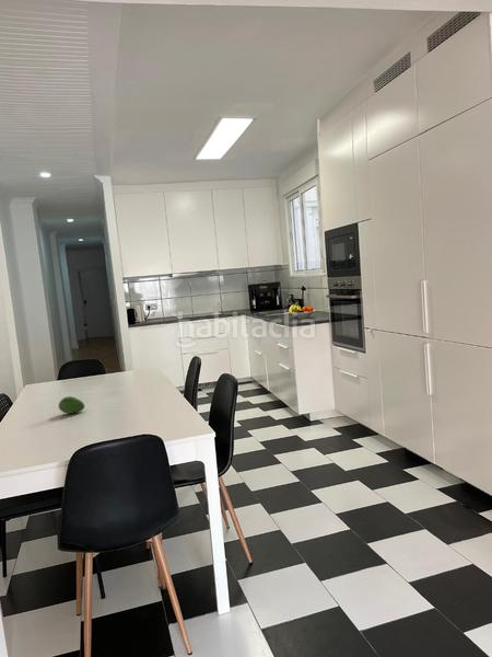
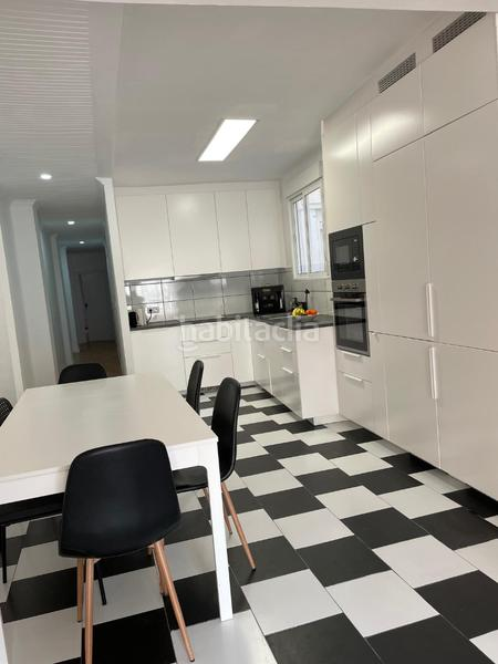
- fruit (71, 404)
